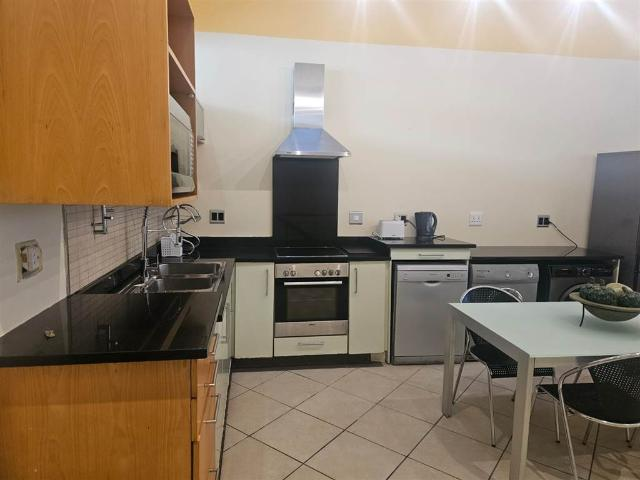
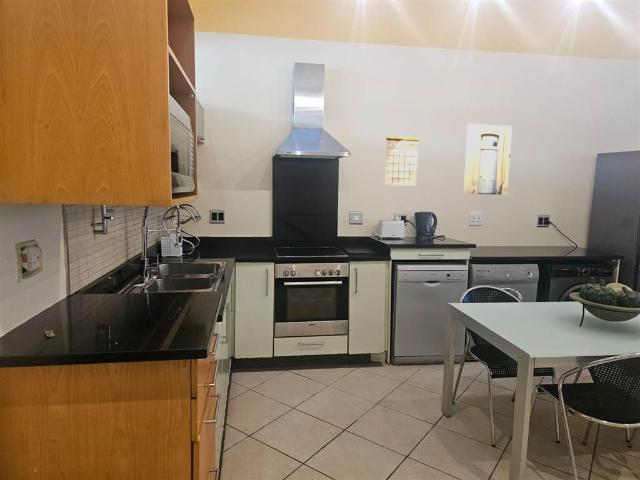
+ calendar (401, 155)
+ wall art (487, 159)
